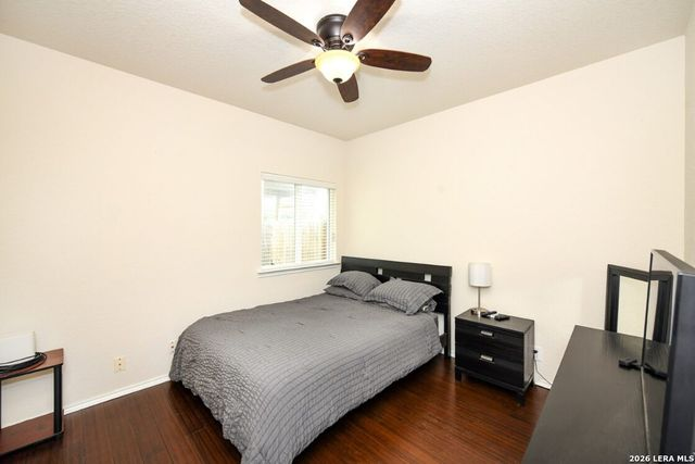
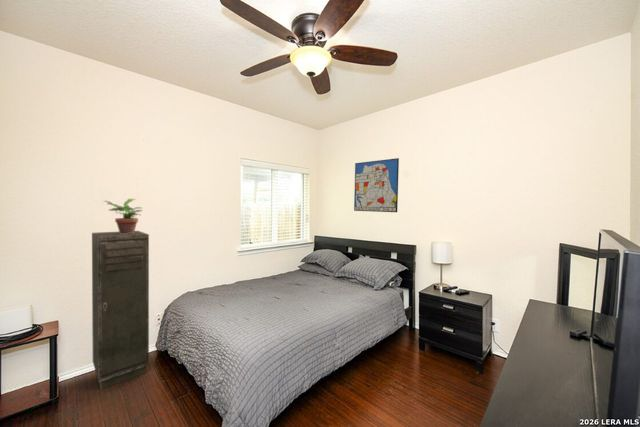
+ potted plant (124, 215)
+ wall art (374, 186)
+ storage cabinet (120, 303)
